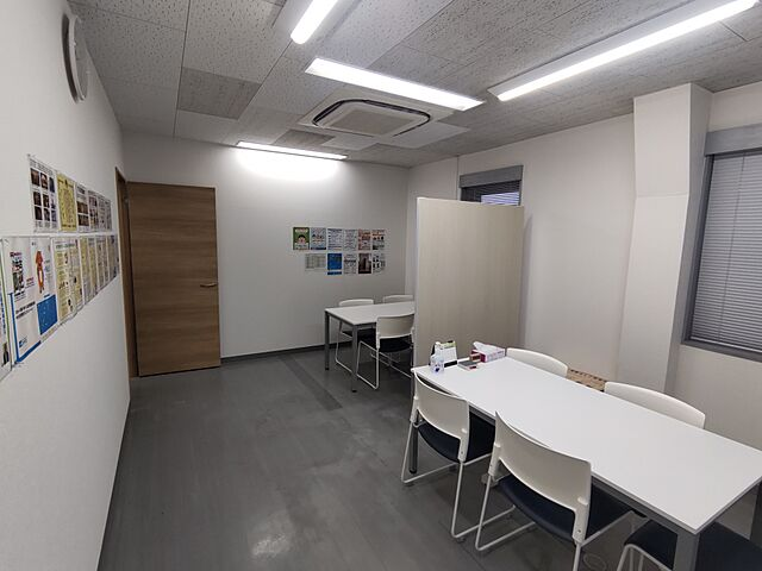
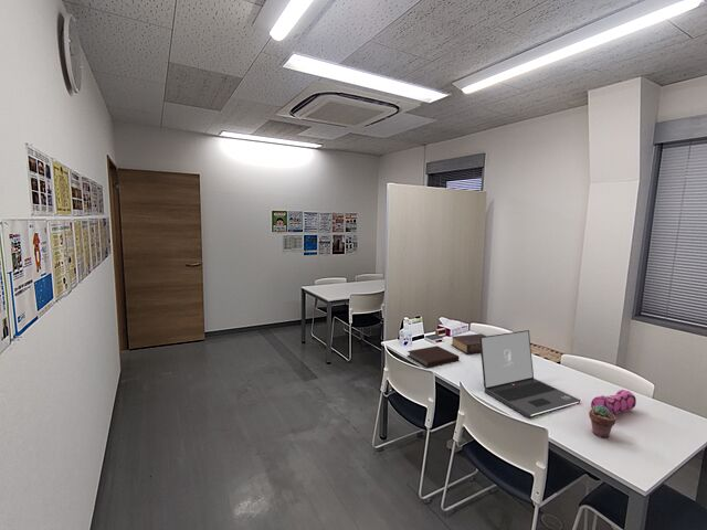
+ pencil case (614, 402)
+ potted succulent (601, 420)
+ laptop (528, 369)
+ book (474, 343)
+ notebook (432, 356)
